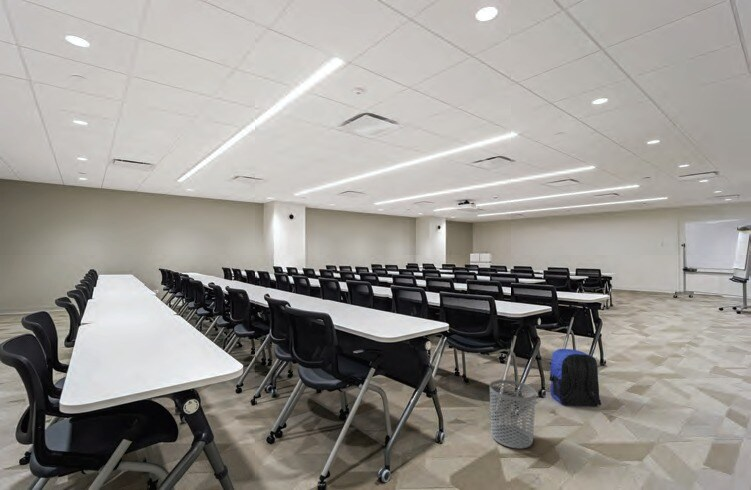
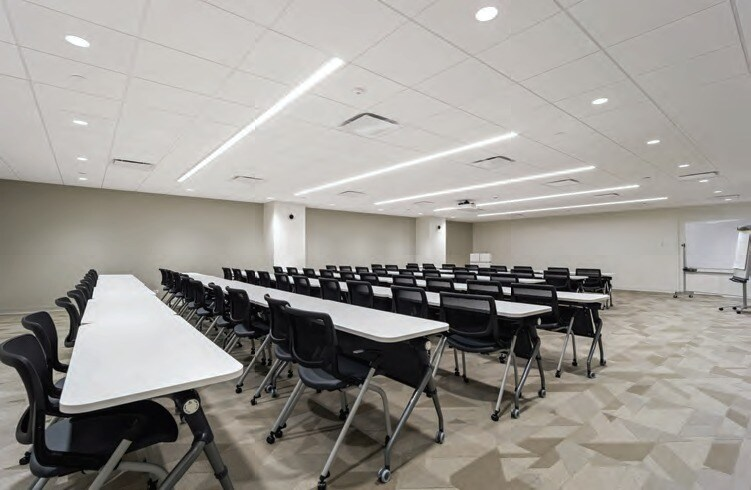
- backpack (569, 374)
- waste bin (511, 412)
